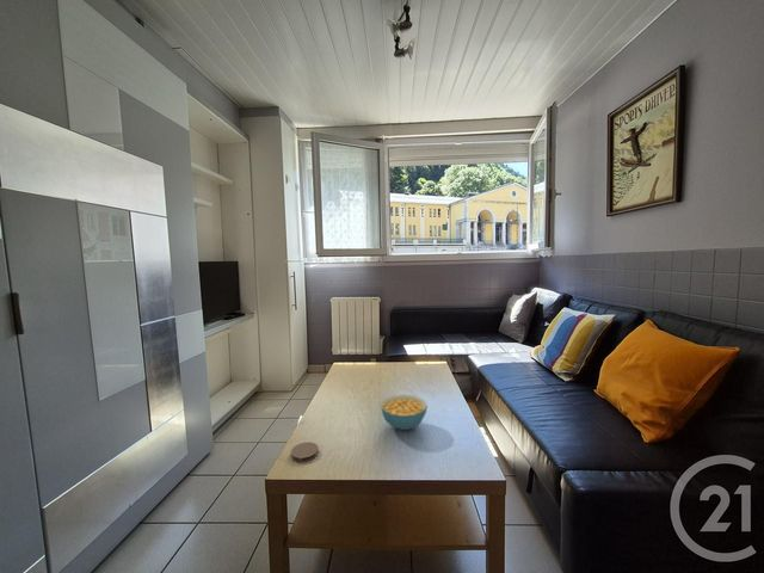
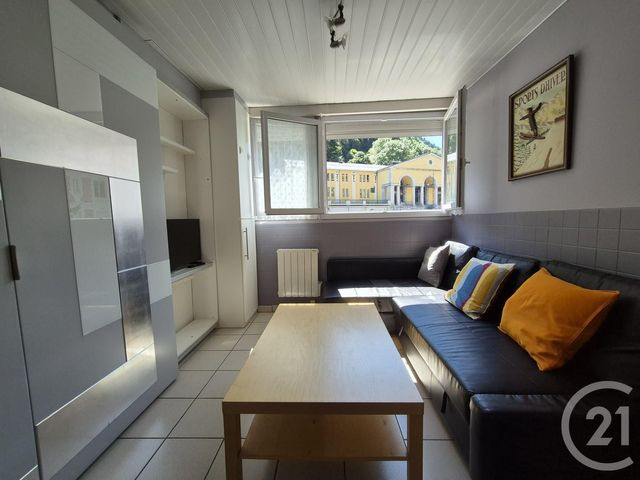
- coaster (304, 451)
- cereal bowl (403, 415)
